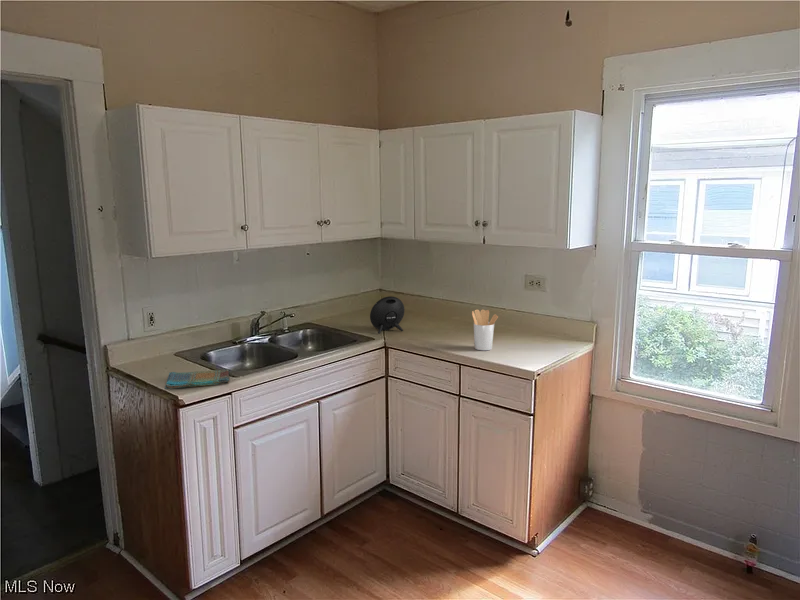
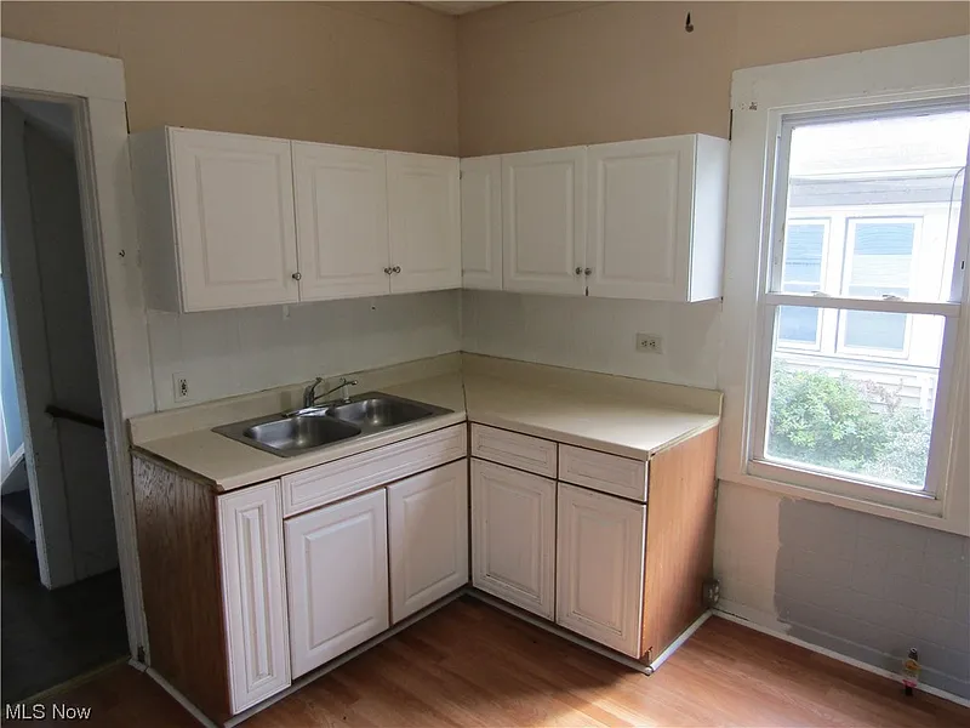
- dish towel (198, 377)
- utensil holder (482, 328)
- speaker (387, 313)
